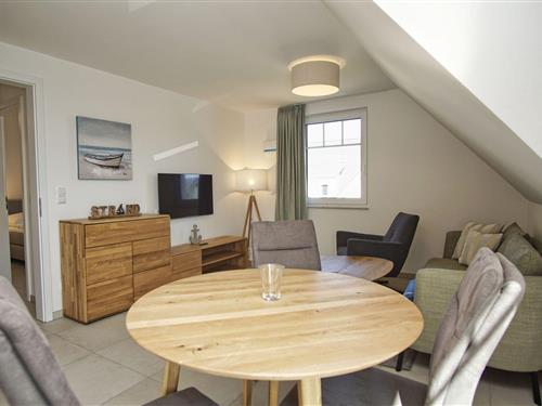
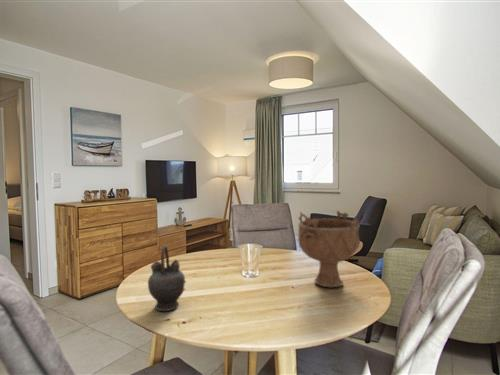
+ teapot (167, 274)
+ decorative bowl (327, 248)
